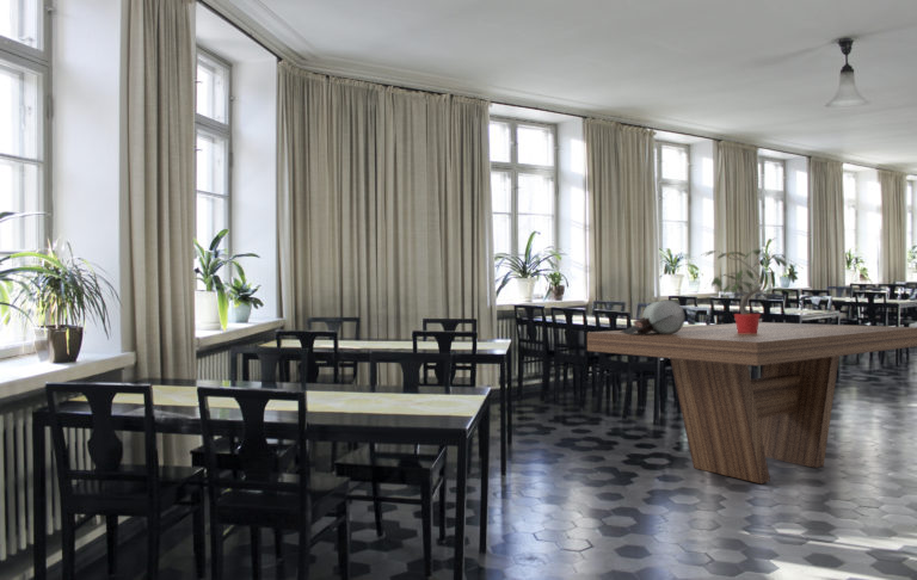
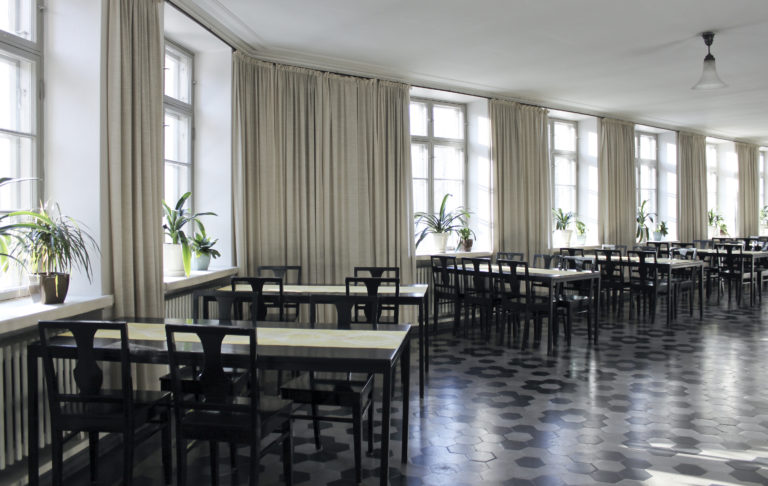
- dining table (757, 397)
- potted plant (749, 290)
- water jug (648, 315)
